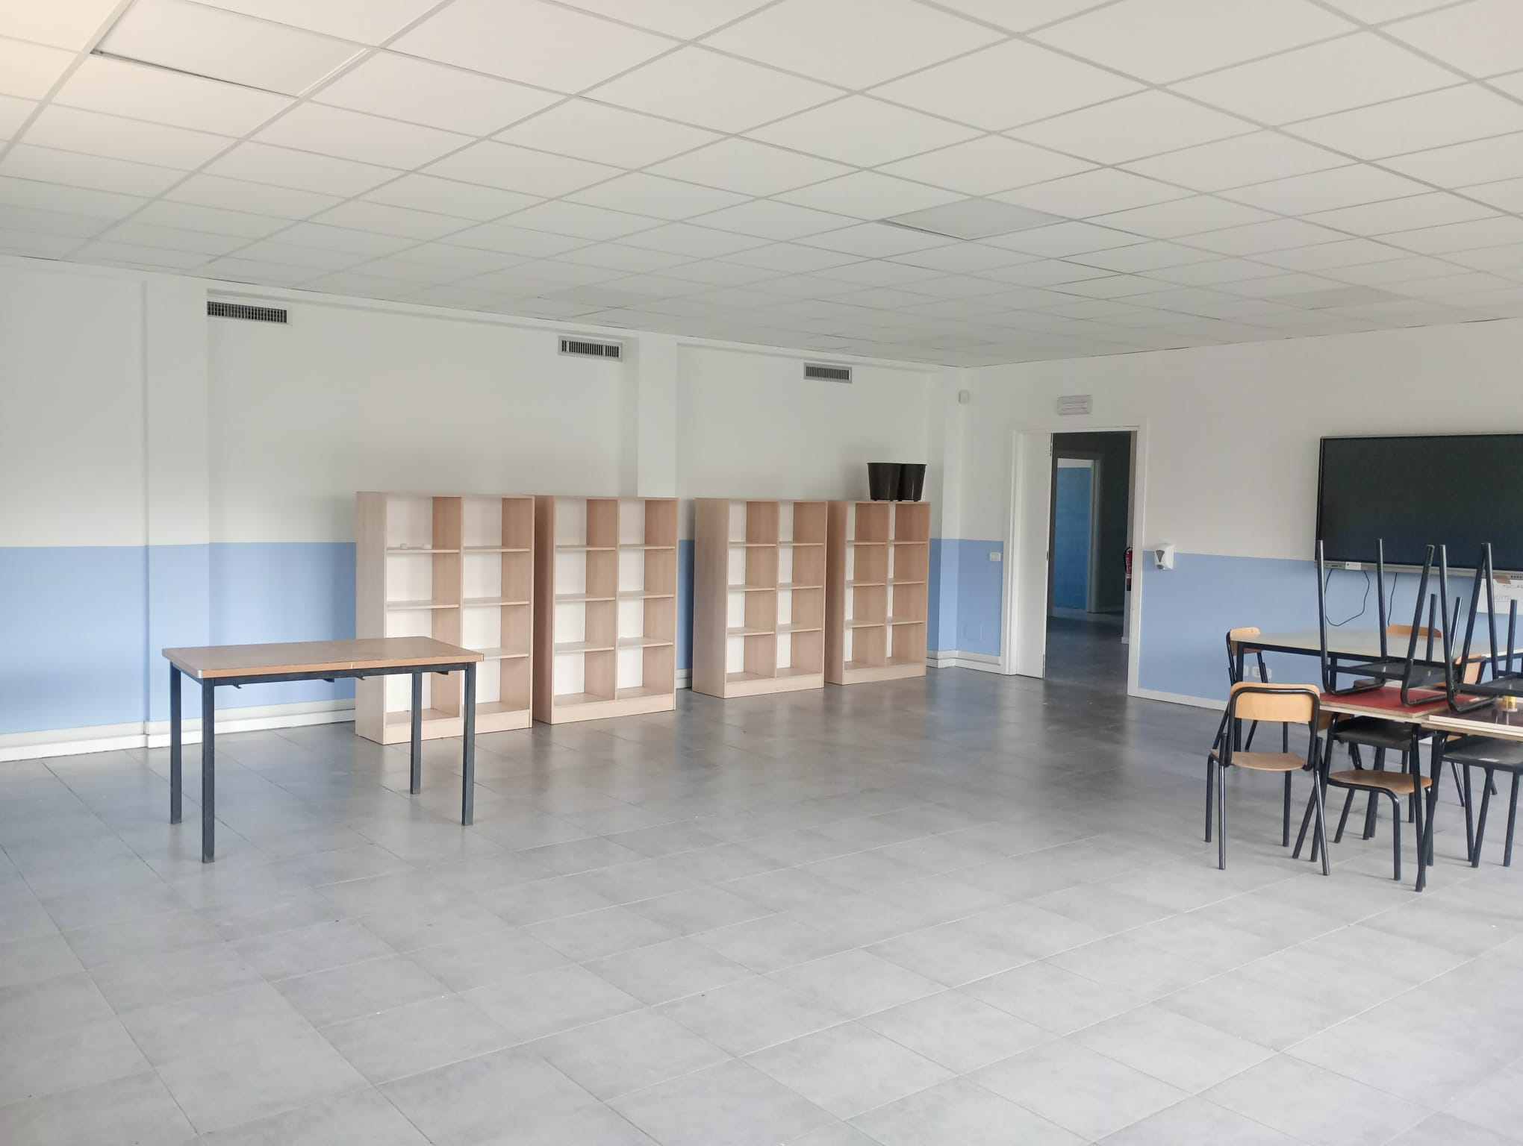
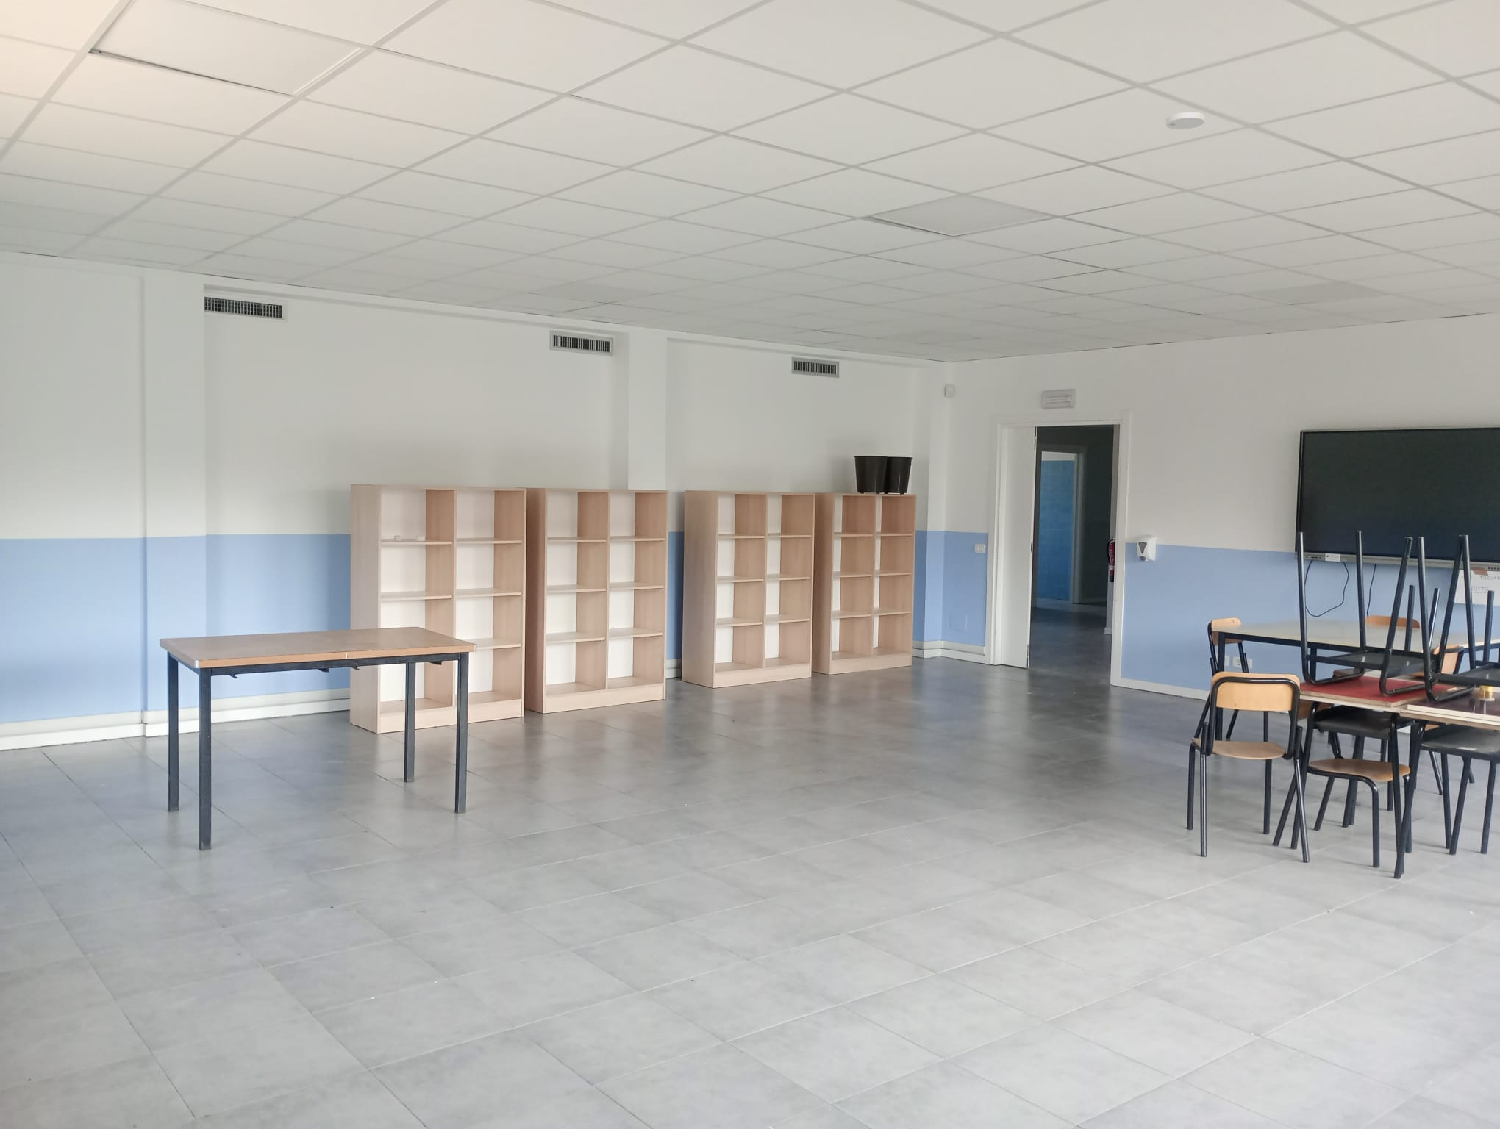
+ smoke detector (1186, 121)
